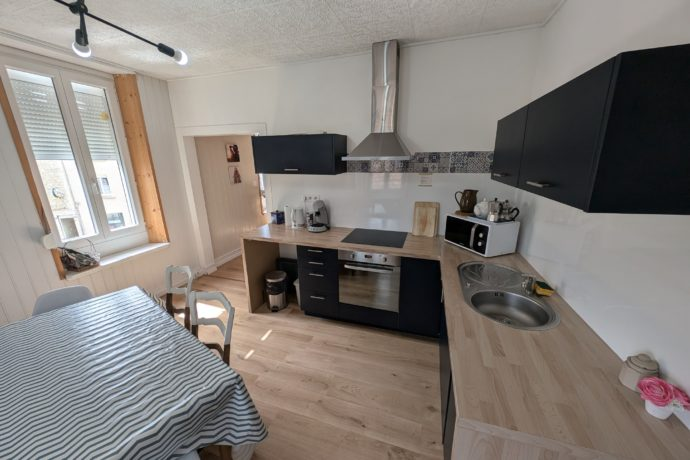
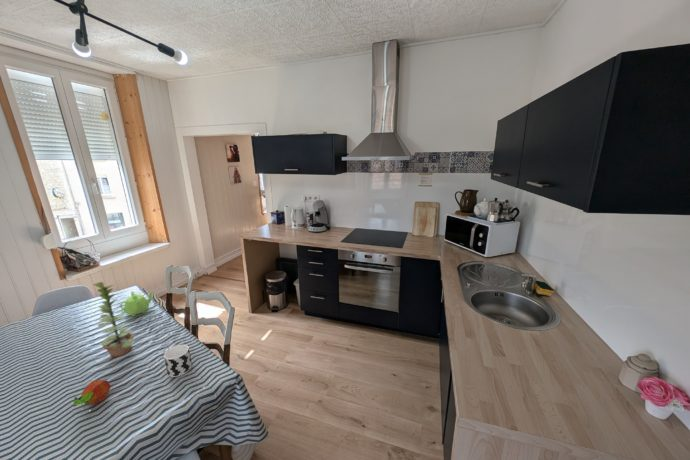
+ teapot (138, 303)
+ plant (114, 319)
+ fruit (92, 394)
+ cup (176, 359)
